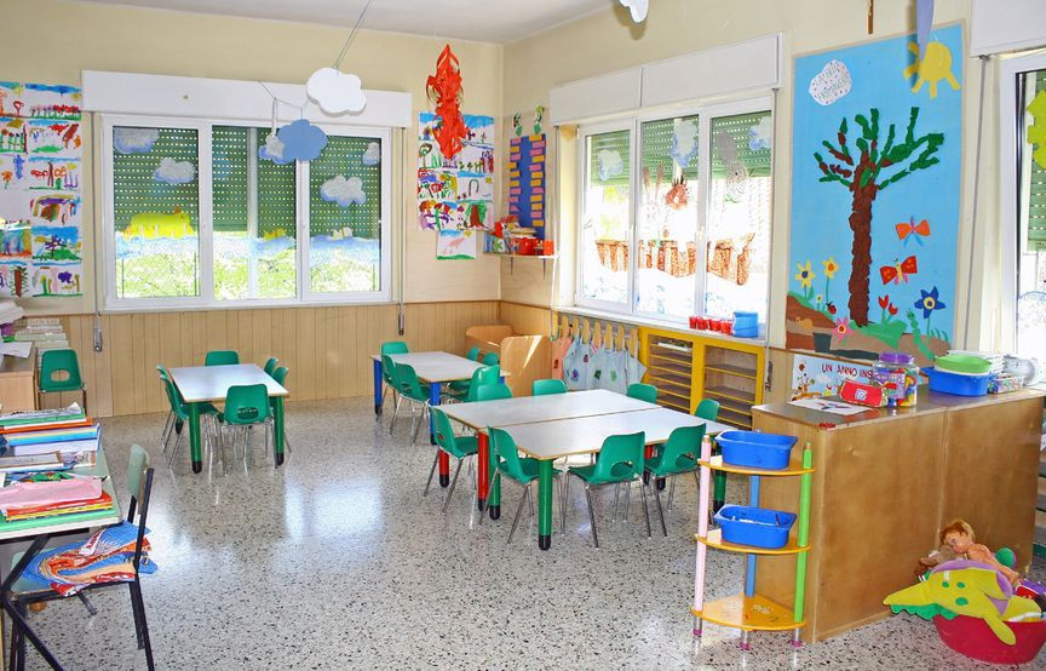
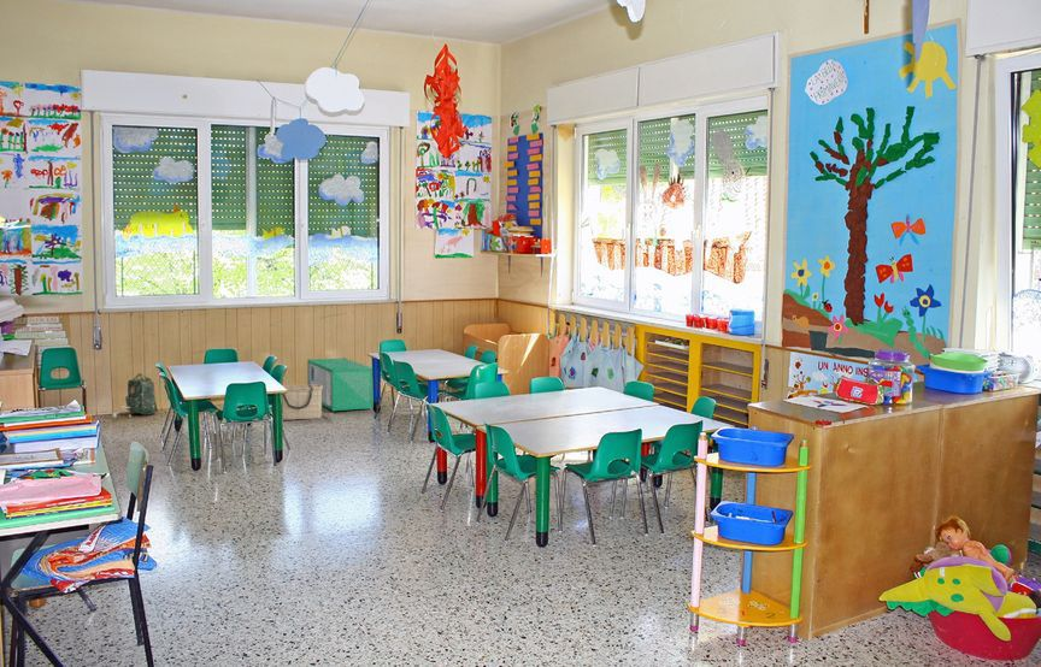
+ storage bin (339, 383)
+ backpack (139, 394)
+ basket (296, 402)
